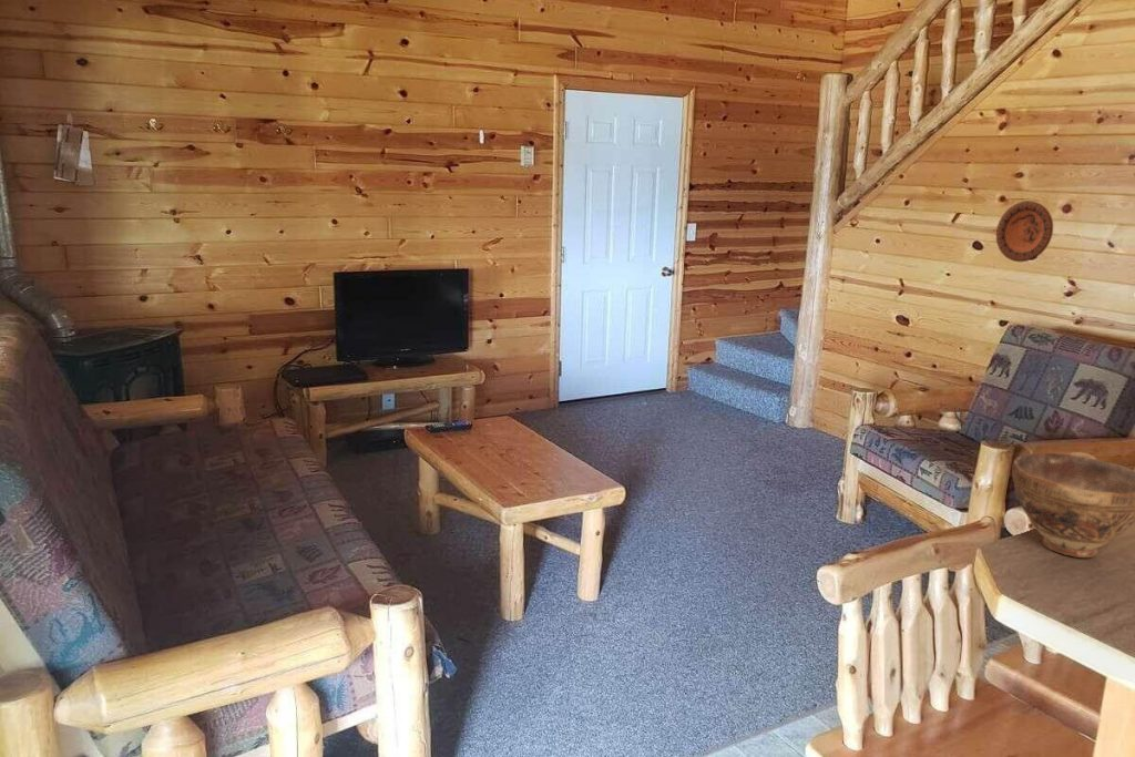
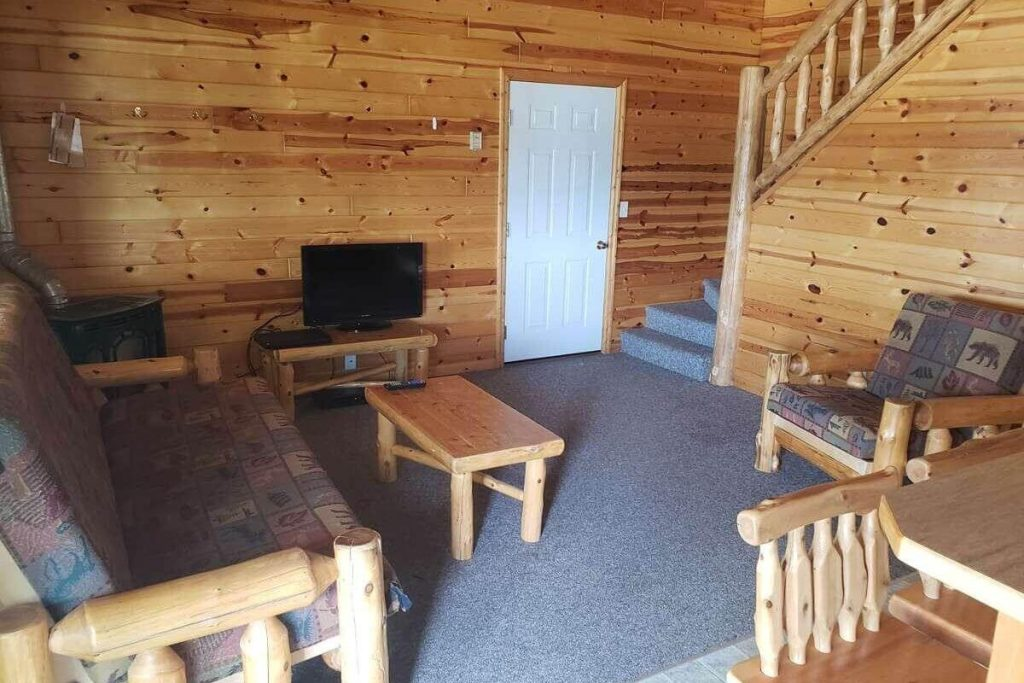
- bowl (1075, 510)
- decorative plate (1024, 232)
